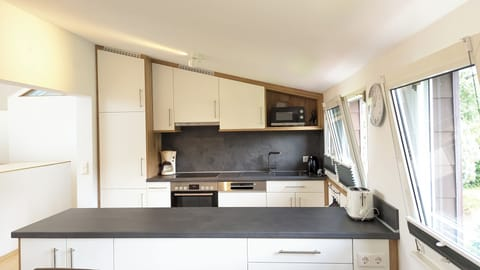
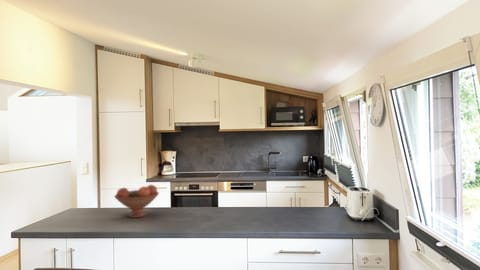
+ fruit bowl (137, 200)
